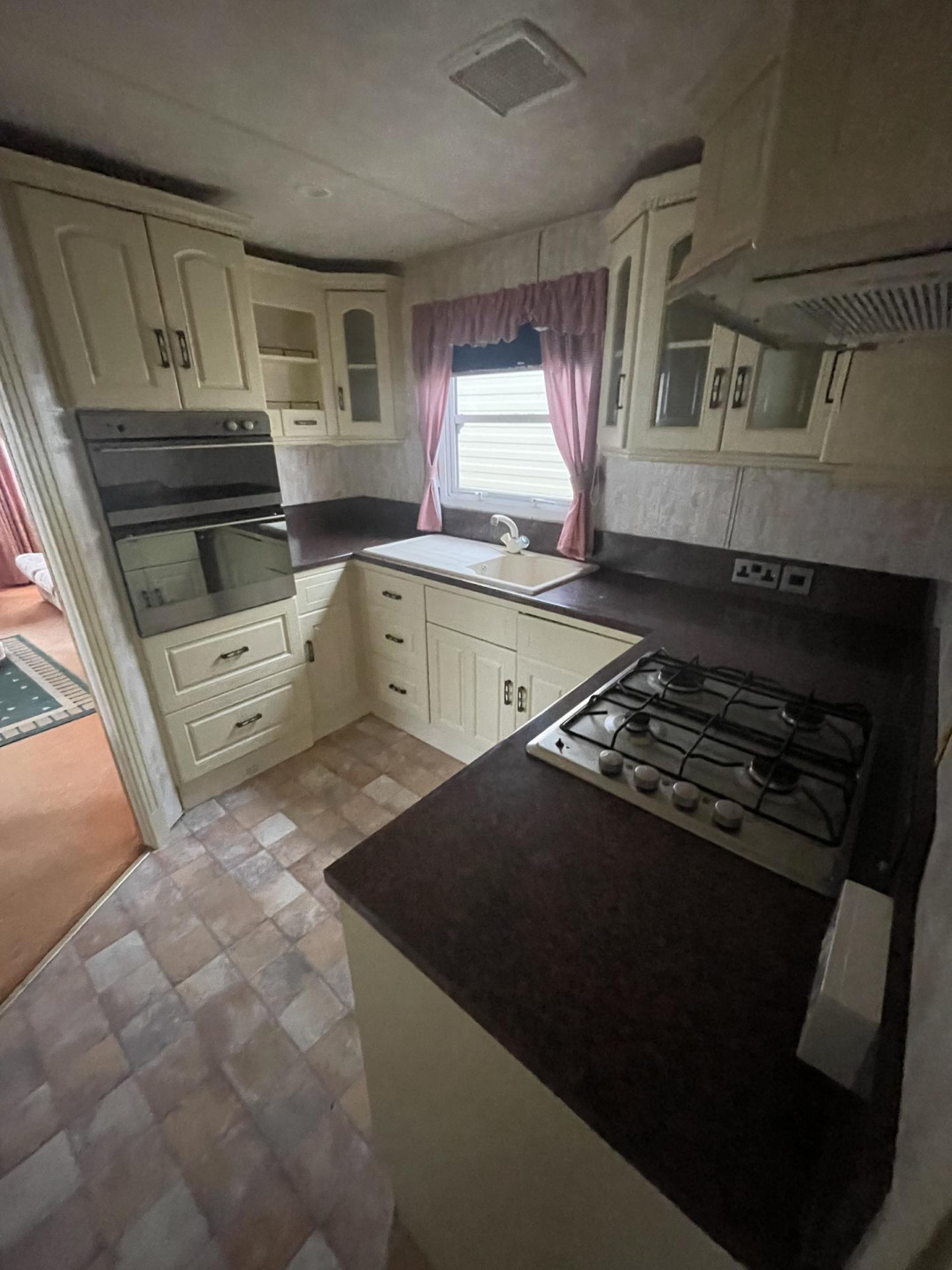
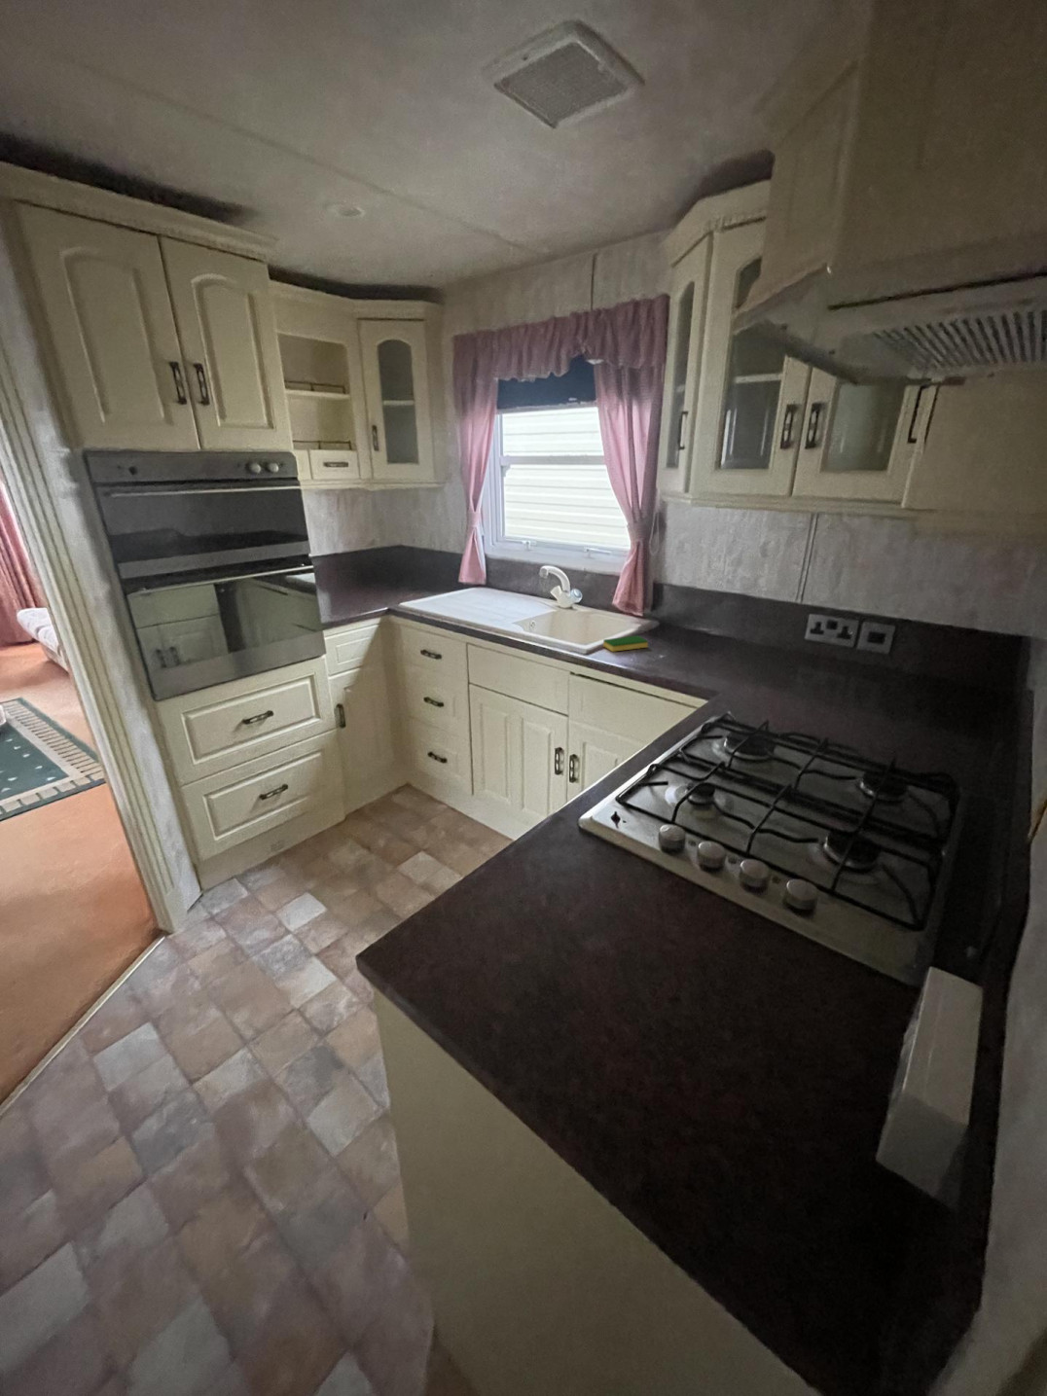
+ dish sponge (625, 643)
